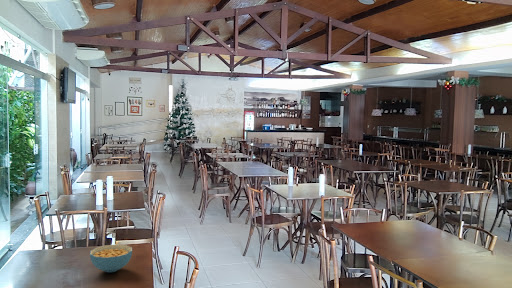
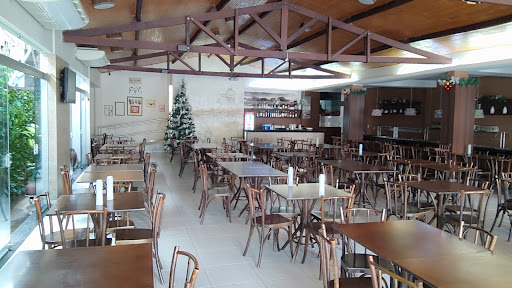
- cereal bowl (111, 260)
